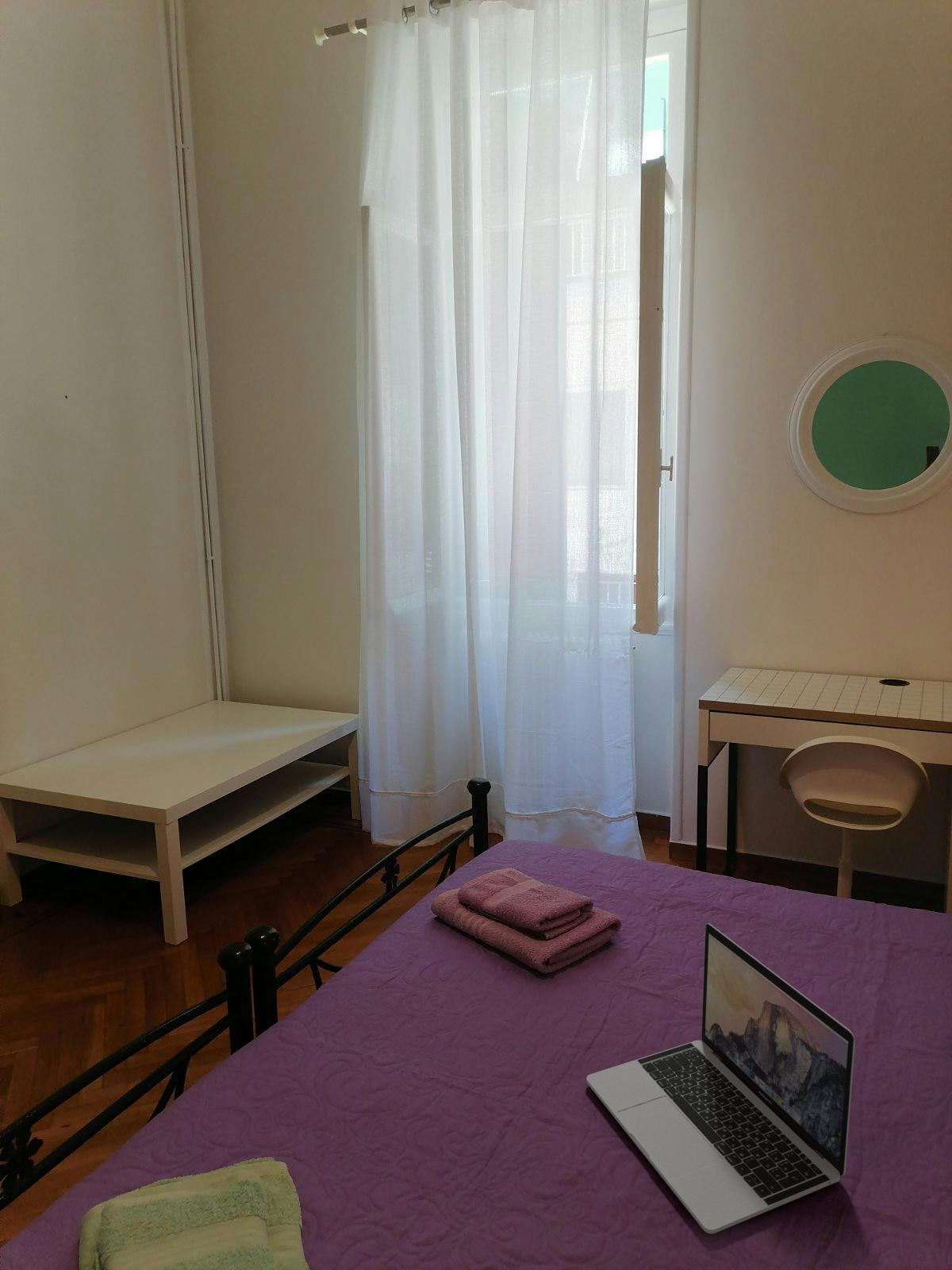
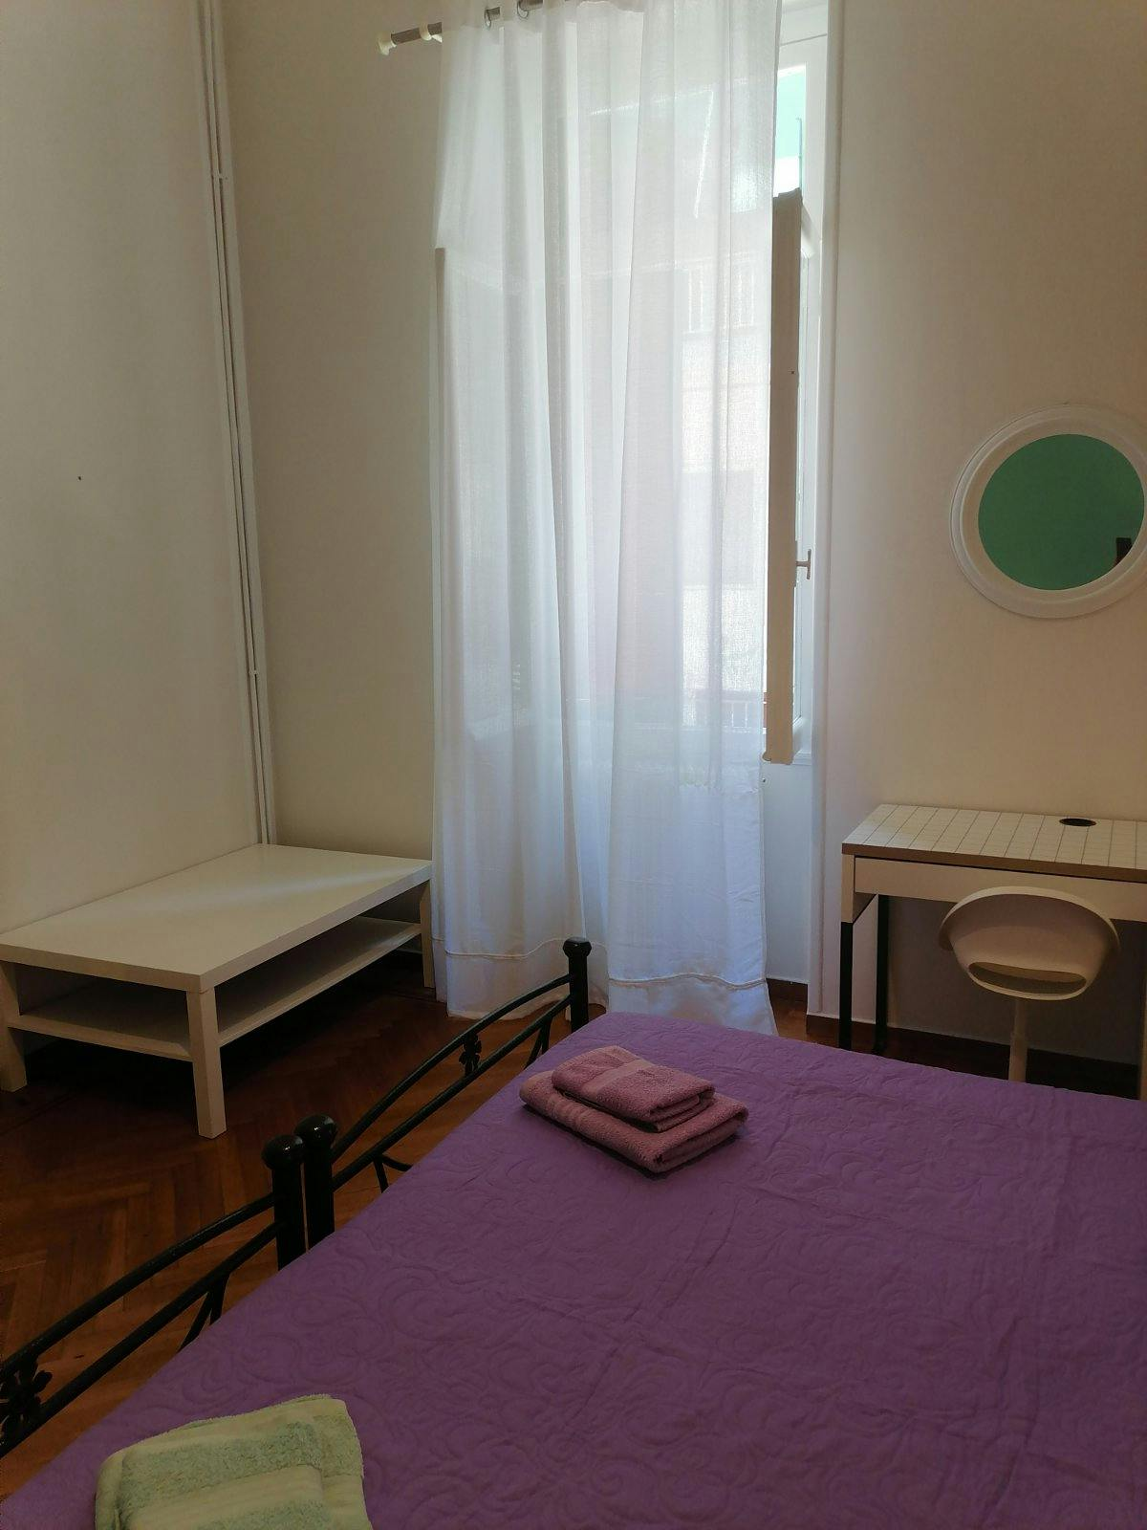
- laptop (708, 1060)
